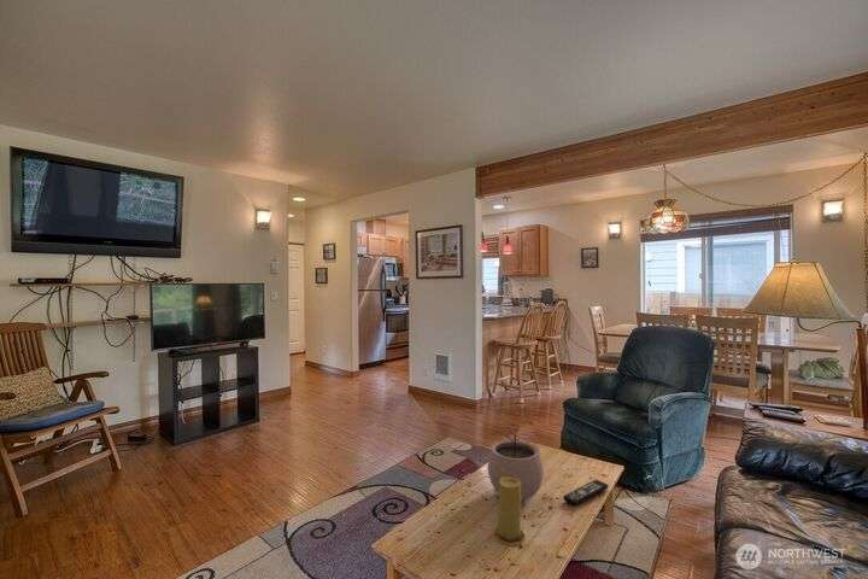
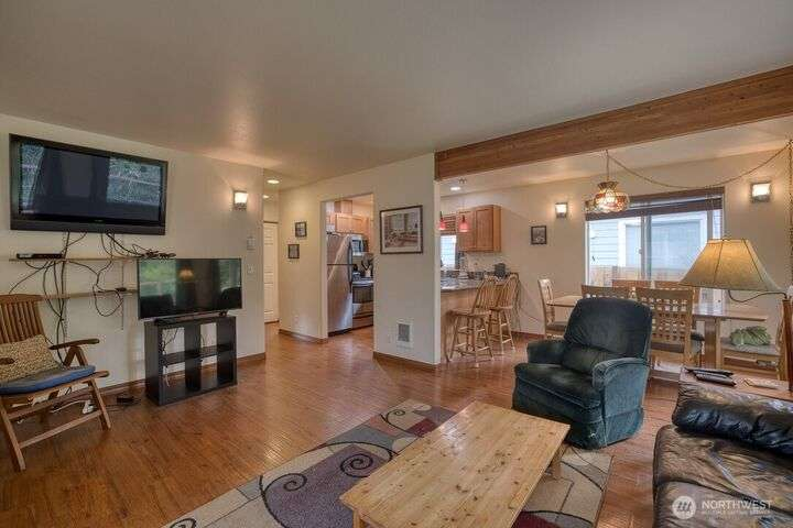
- plant pot (515, 461)
- candle (509, 508)
- remote control (586, 492)
